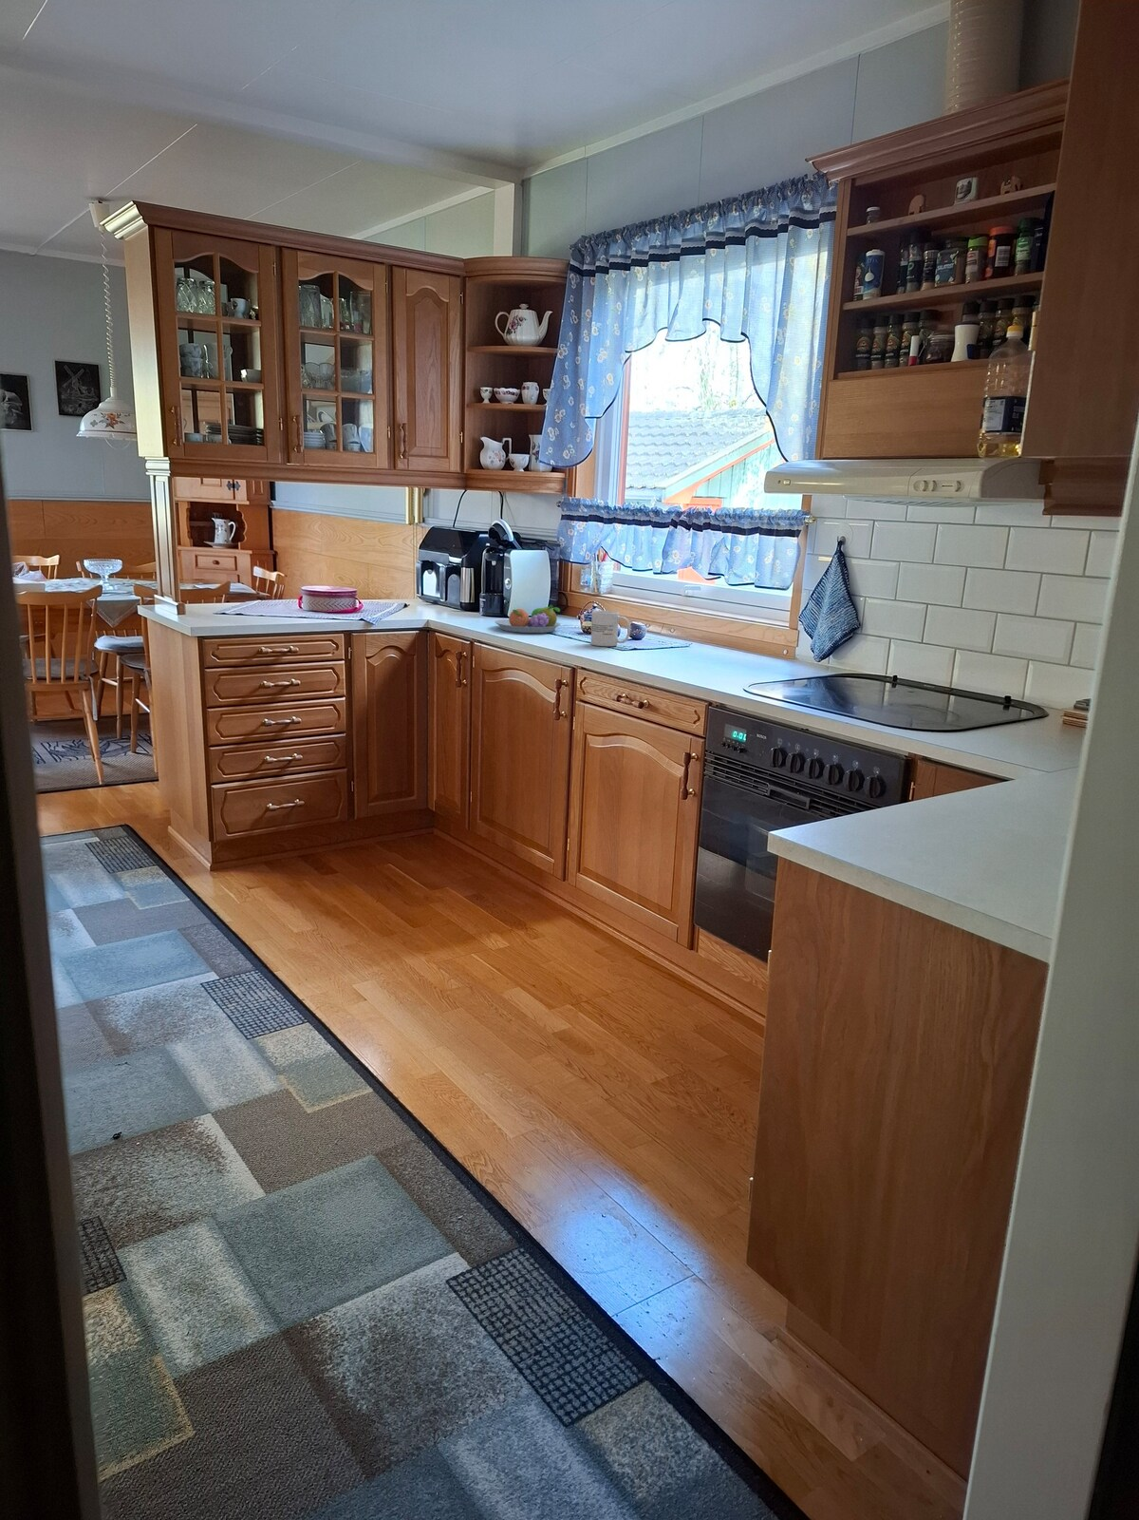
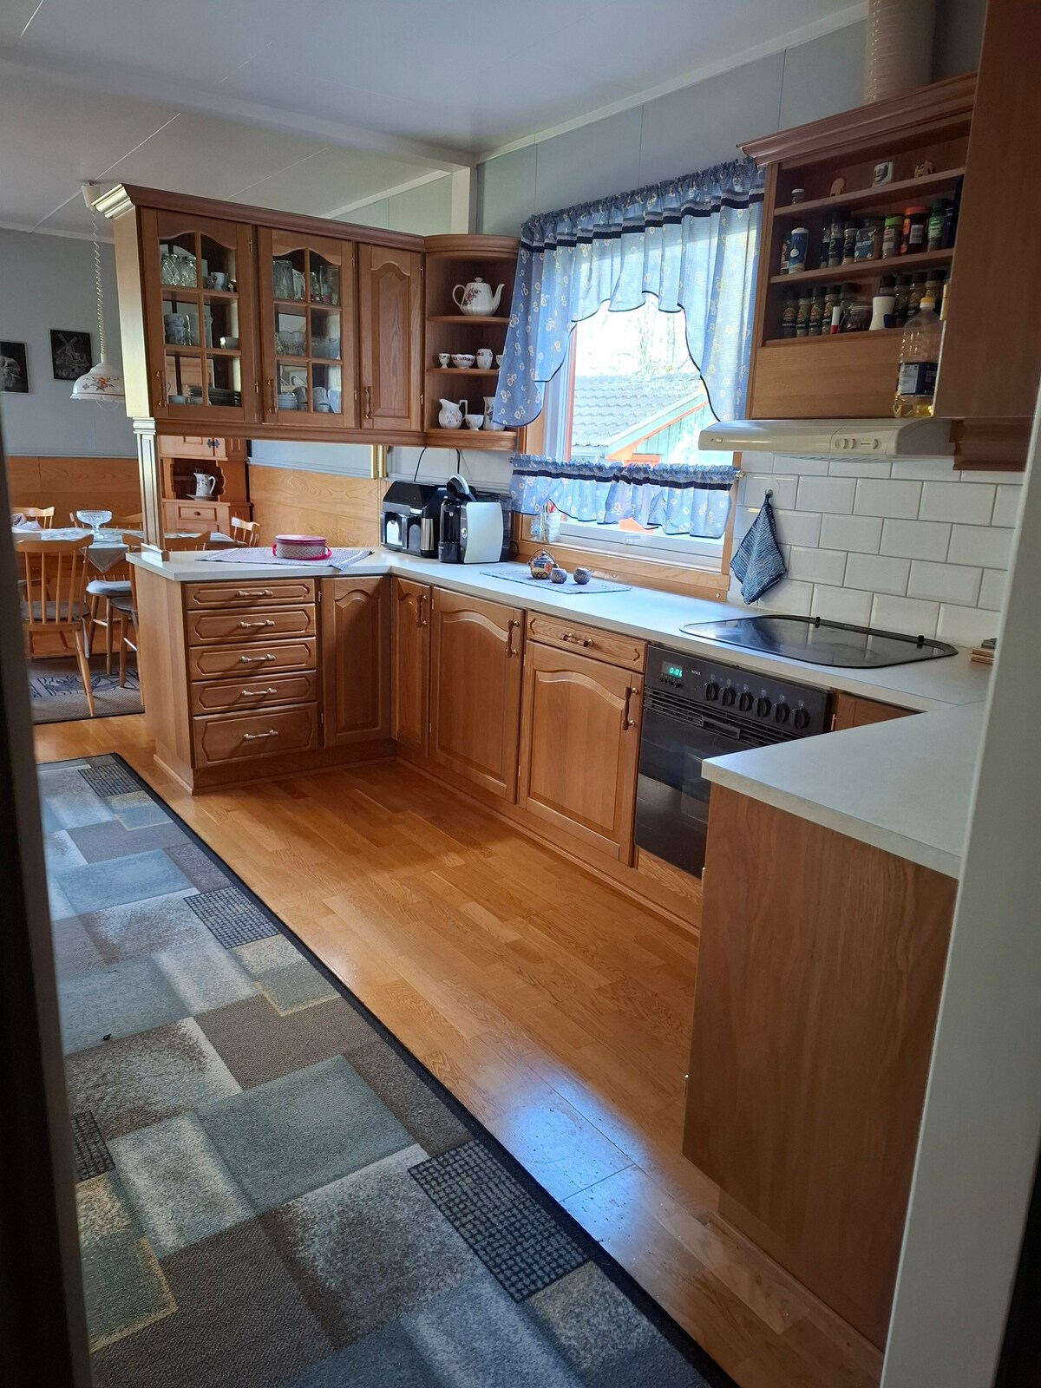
- fruit bowl (531, 615)
- mug (609, 628)
